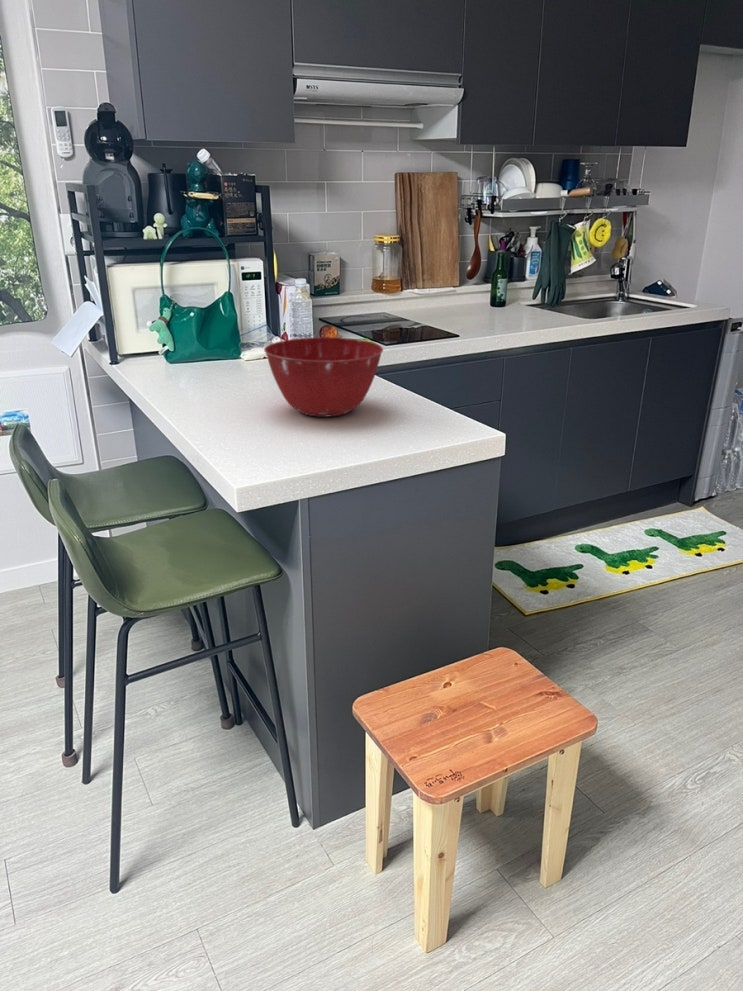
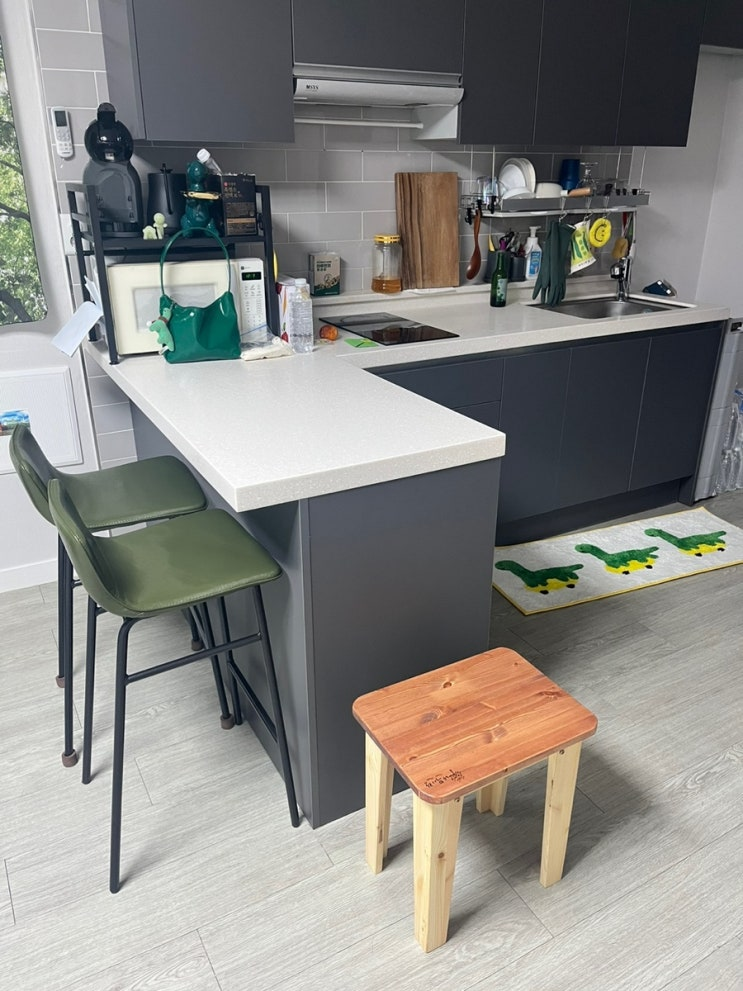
- mixing bowl (324, 378)
